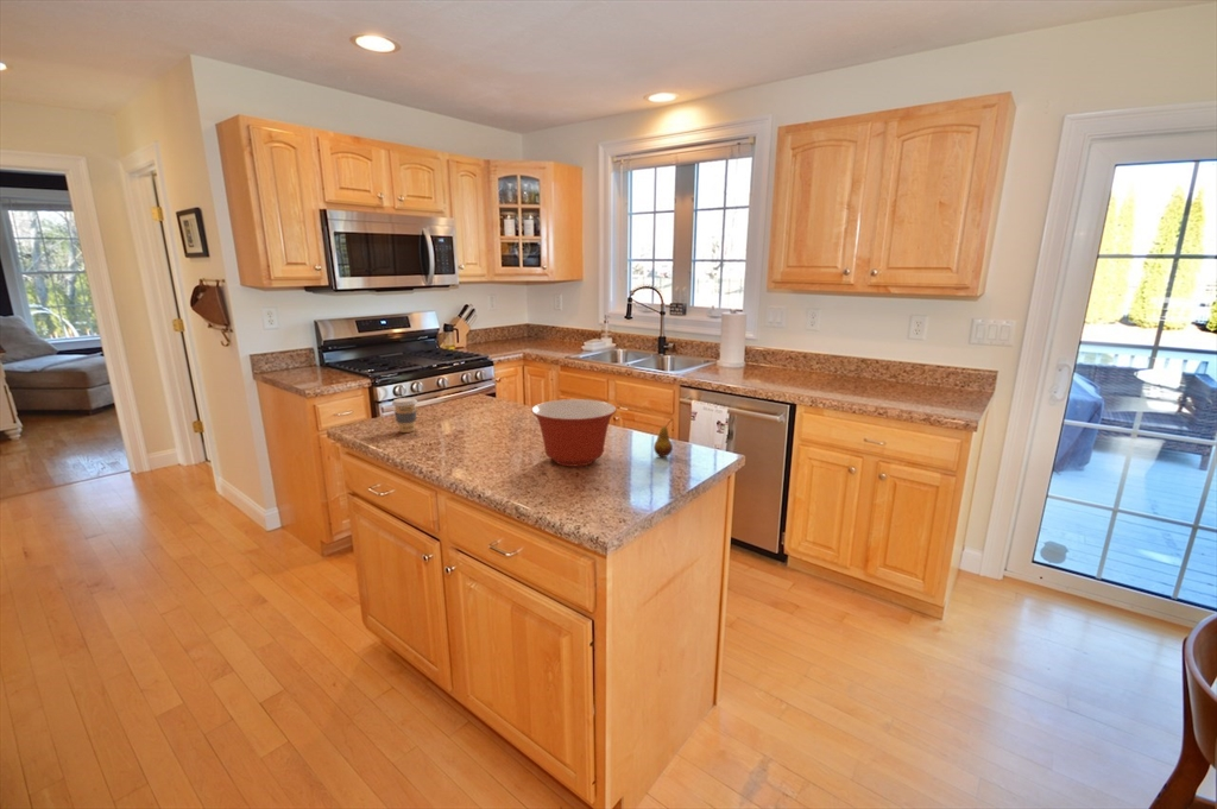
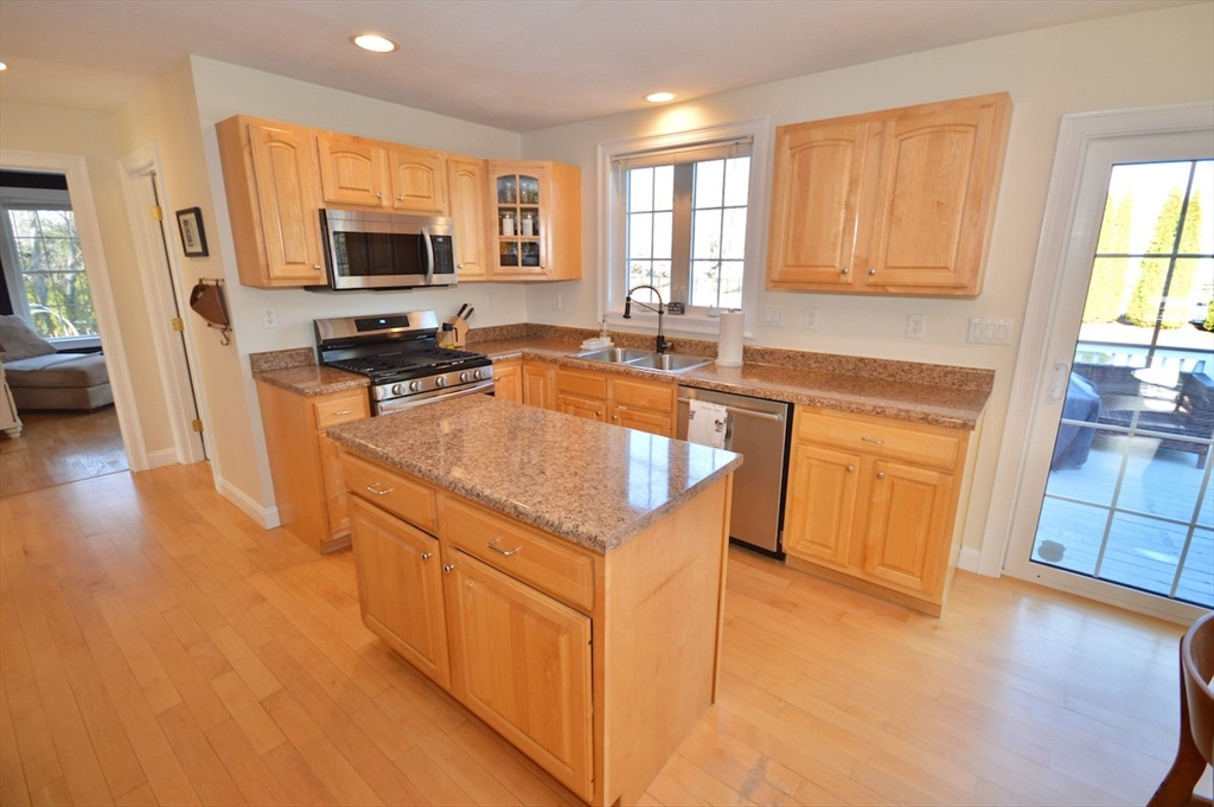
- mixing bowl (574, 434)
- coffee cup (405, 415)
- fruit (662, 437)
